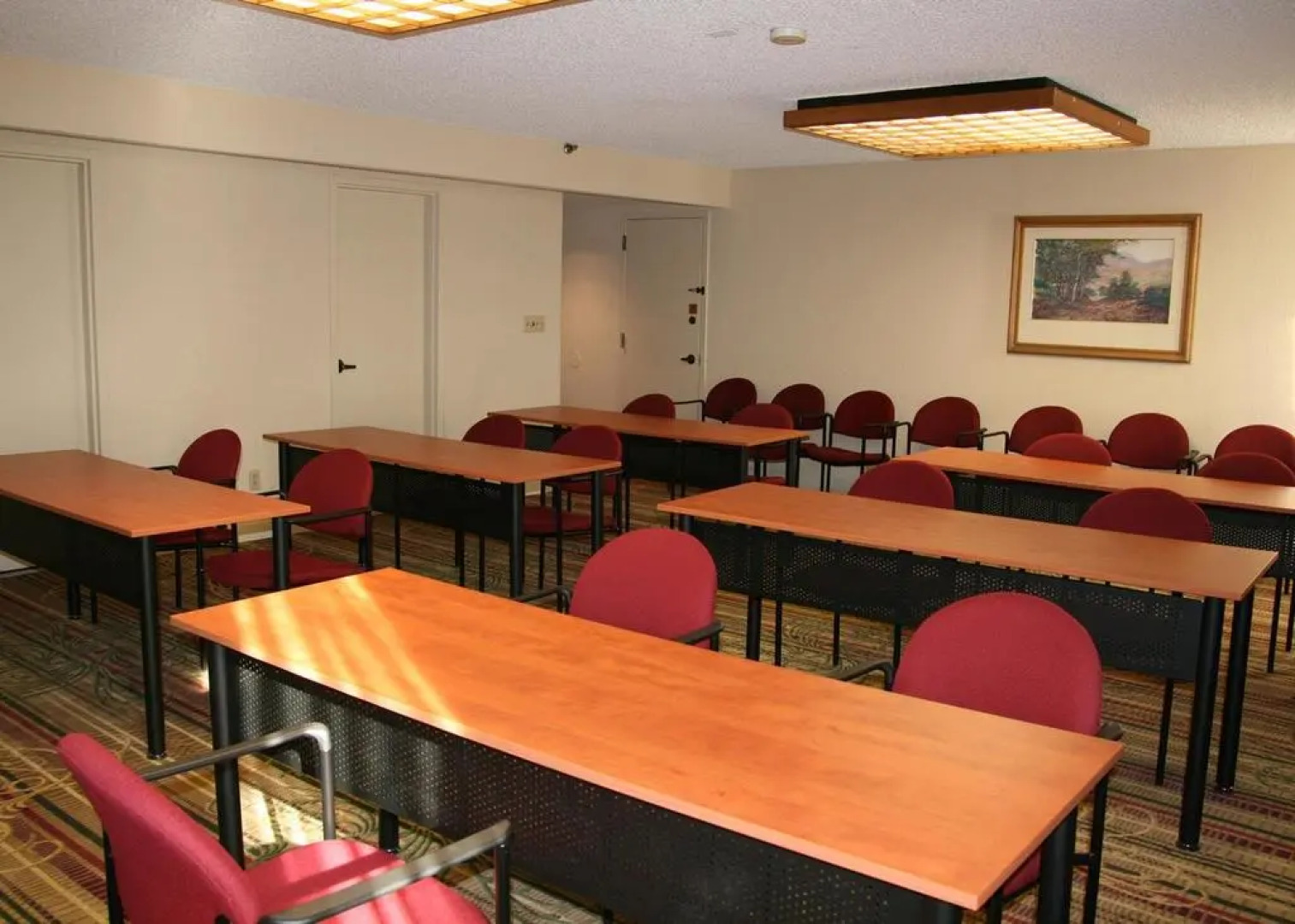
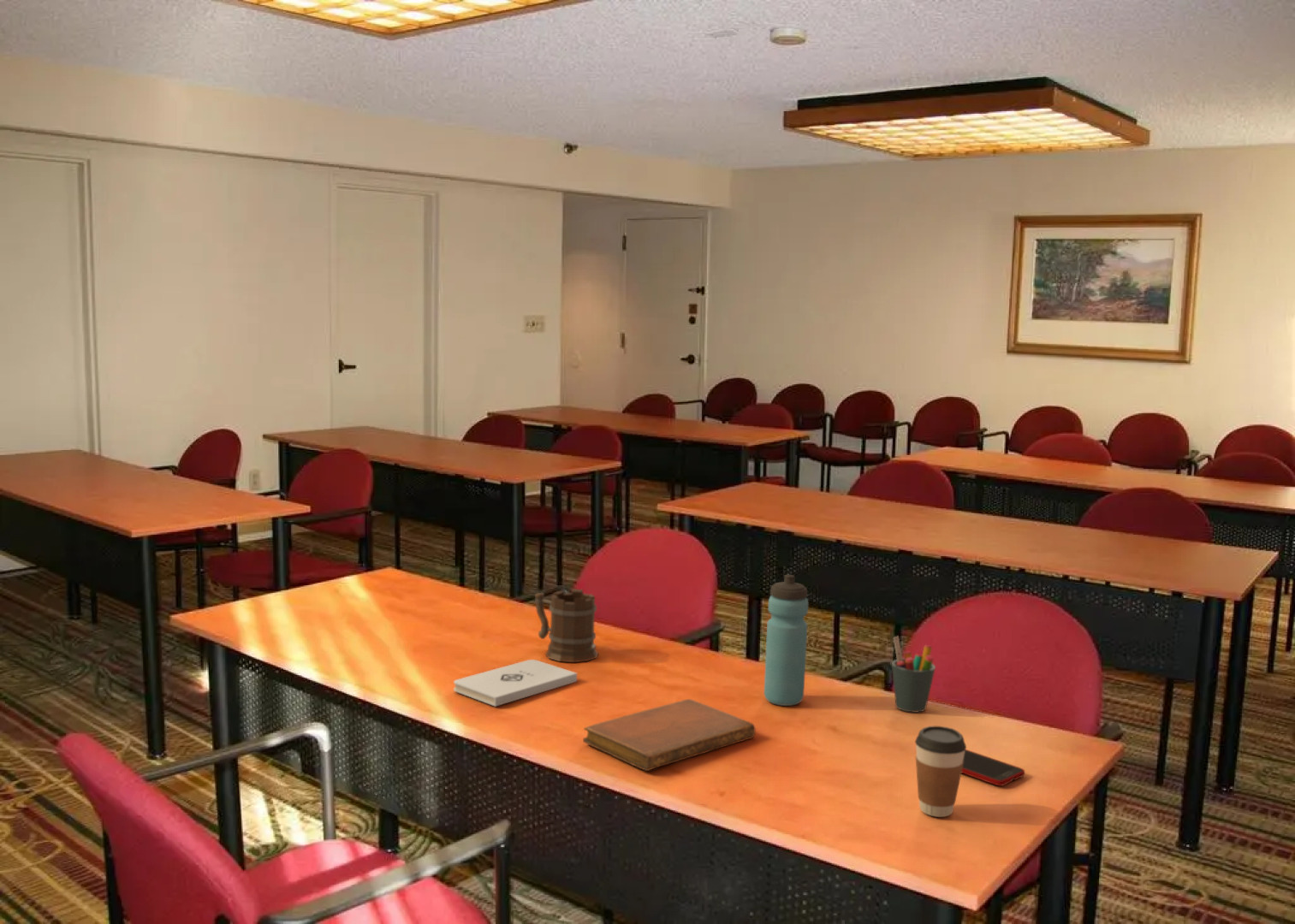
+ notebook (669, 732)
+ mug (563, 621)
+ coffee cup (938, 772)
+ notepad (514, 681)
+ pen holder (913, 674)
+ water bottle (787, 637)
+ cell phone (972, 764)
